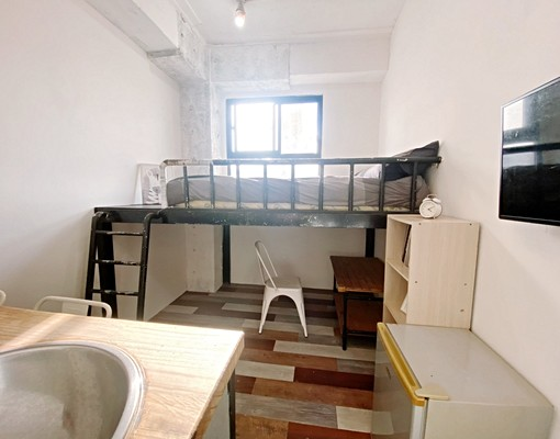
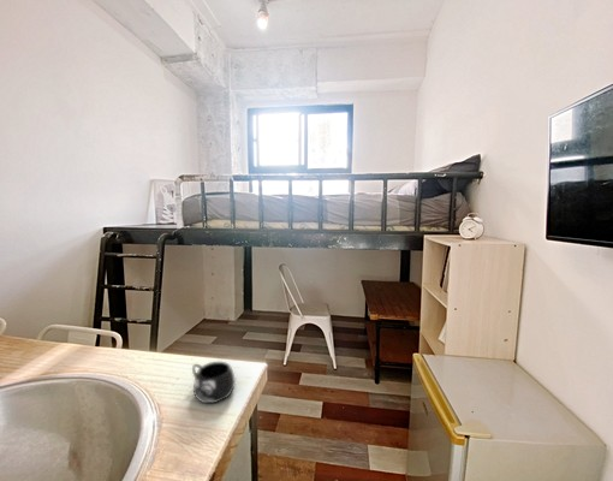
+ mug (210, 379)
